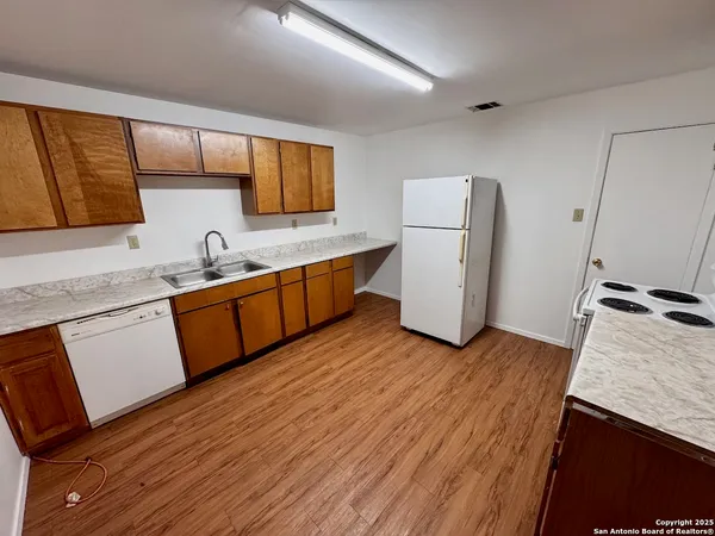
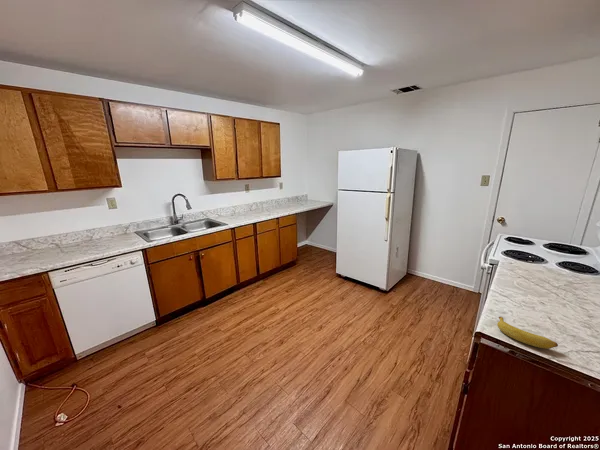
+ banana (524, 332)
